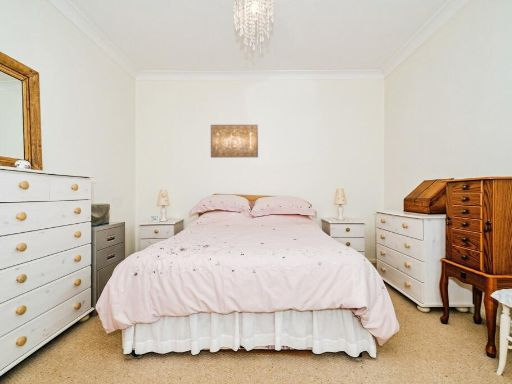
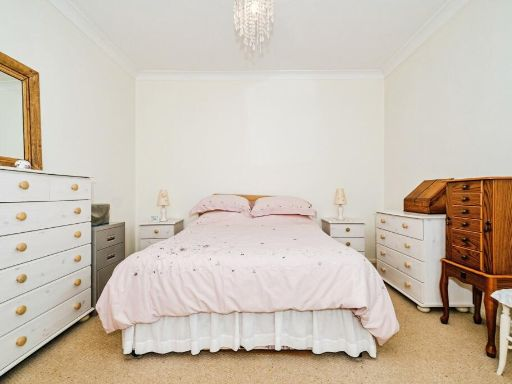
- wall art (234, 141)
